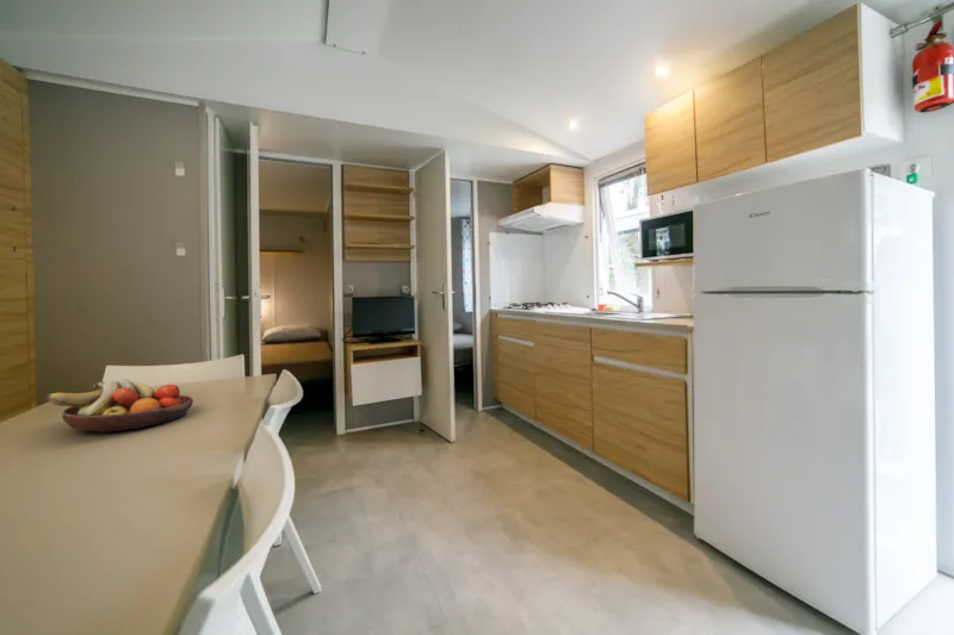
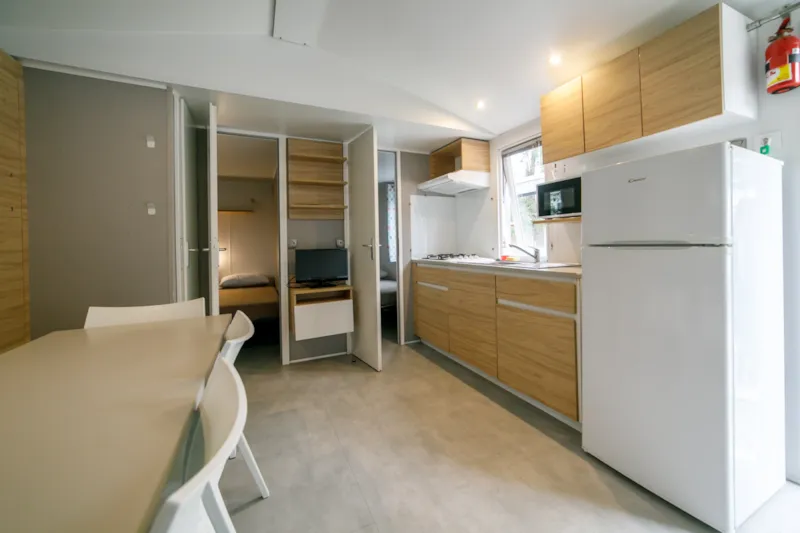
- fruit bowl (131, 400)
